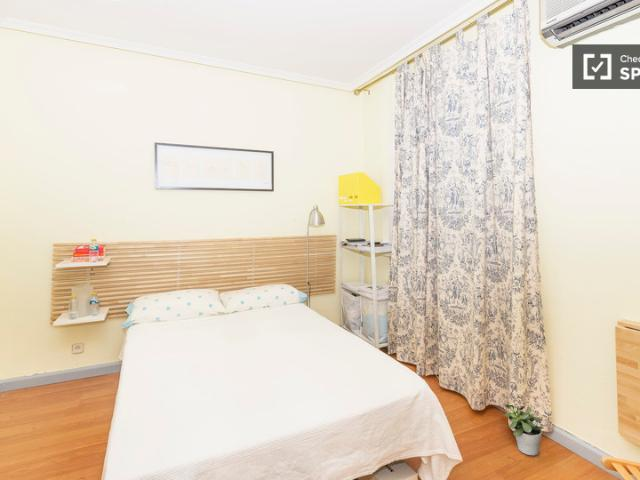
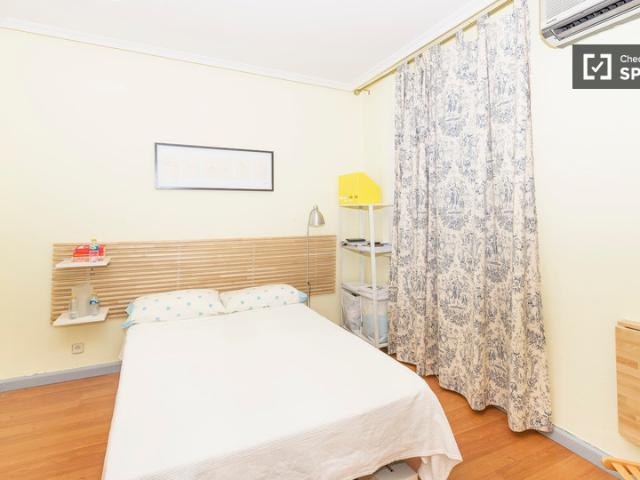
- potted plant (520, 427)
